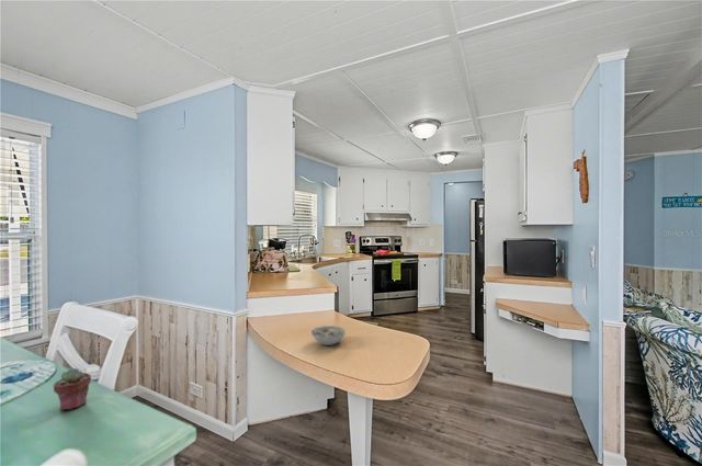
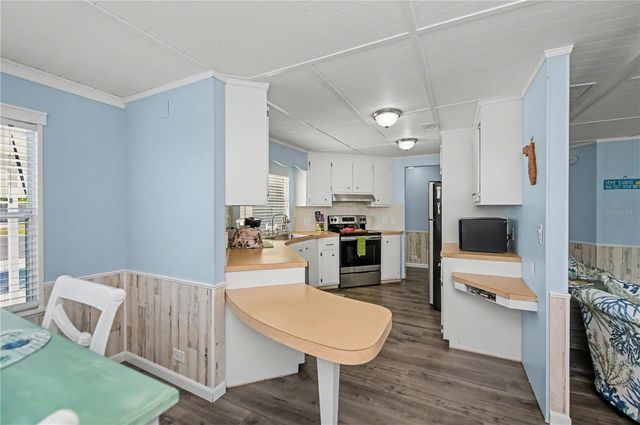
- potted succulent (72, 386)
- bowl (328, 334)
